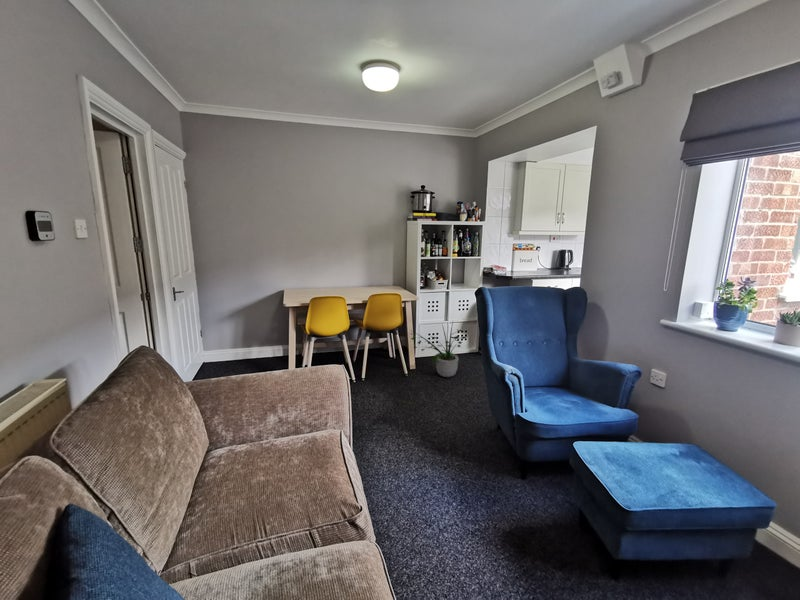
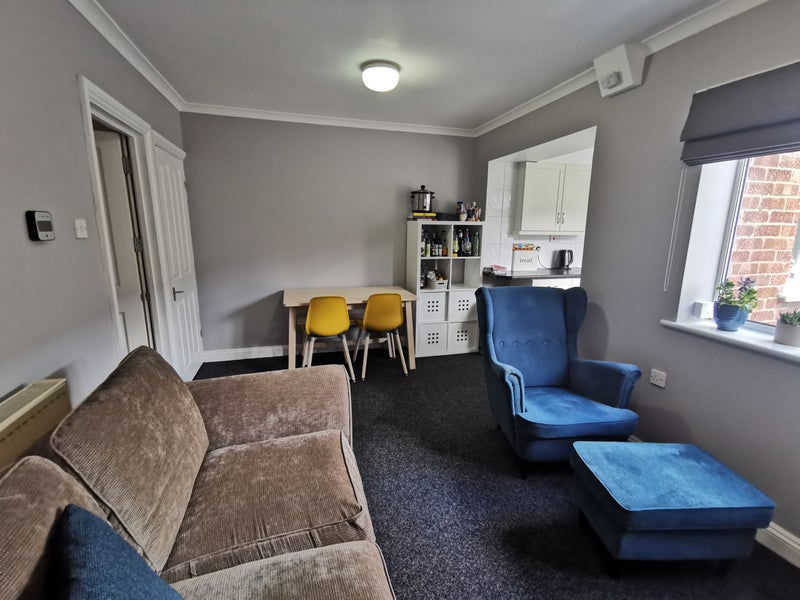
- potted plant (438, 345)
